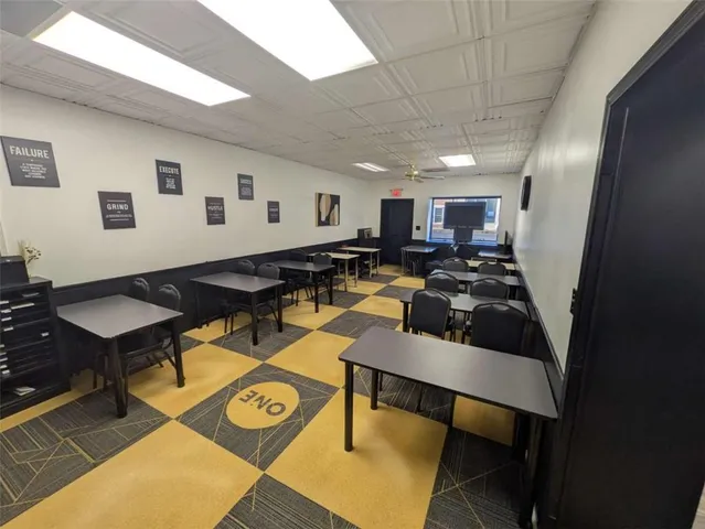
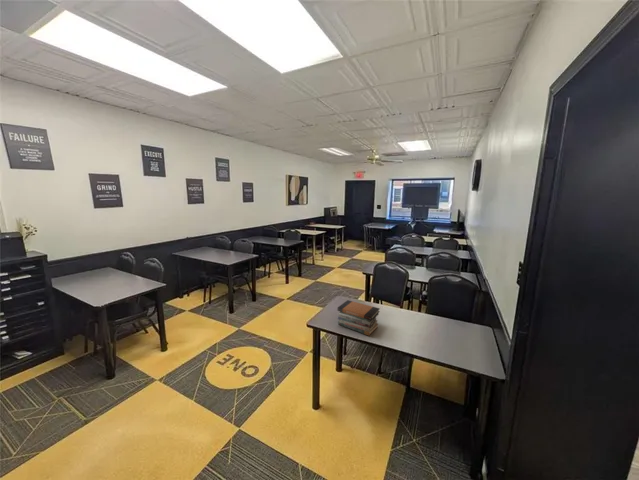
+ book stack (357, 316)
